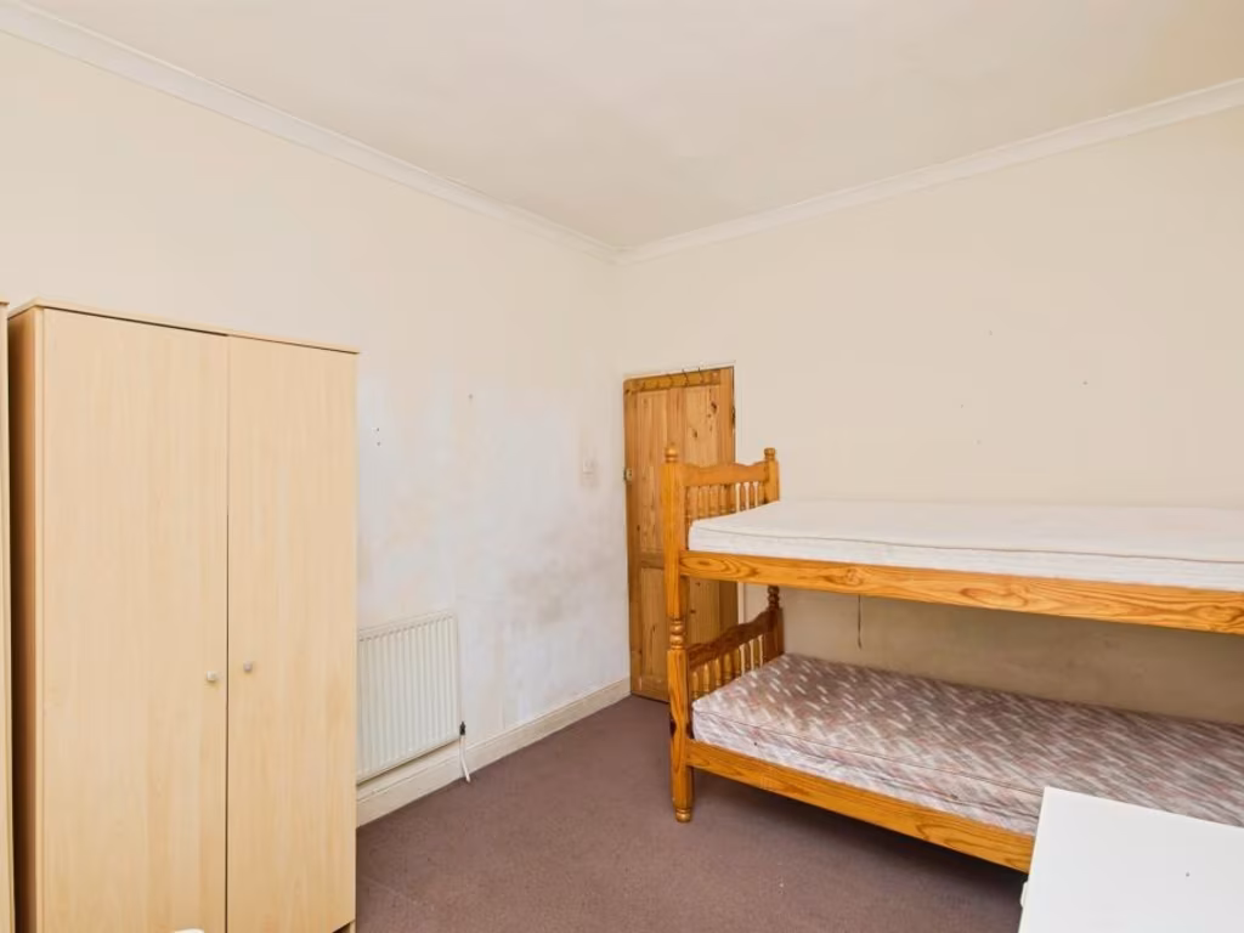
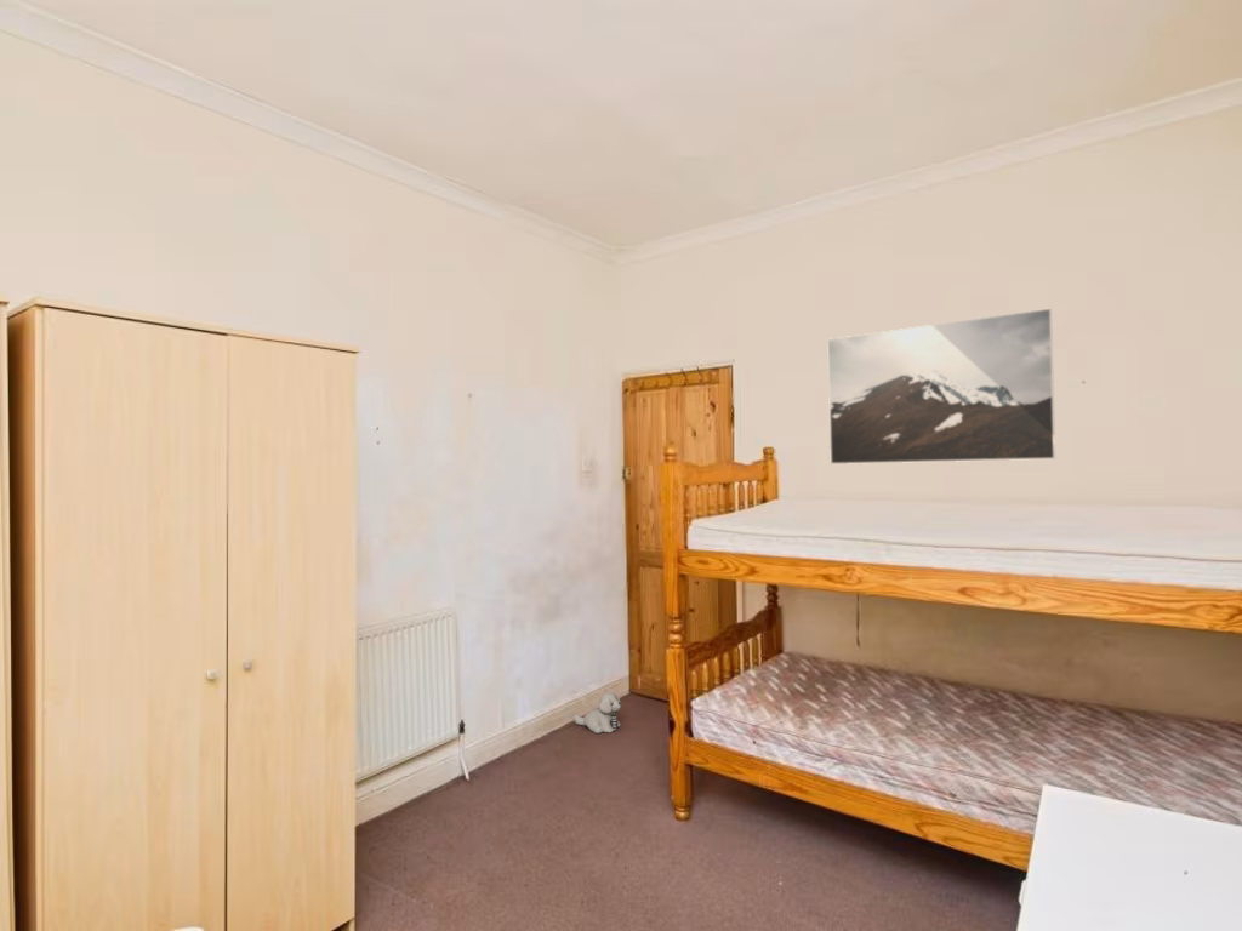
+ plush toy (598, 708)
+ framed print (930, 393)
